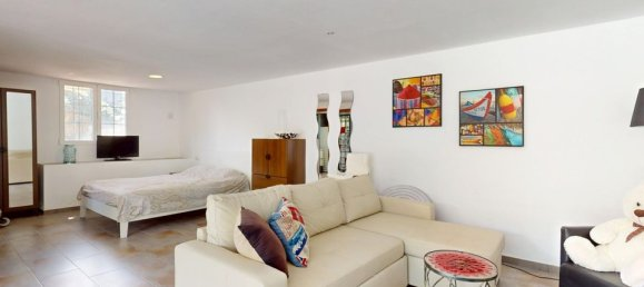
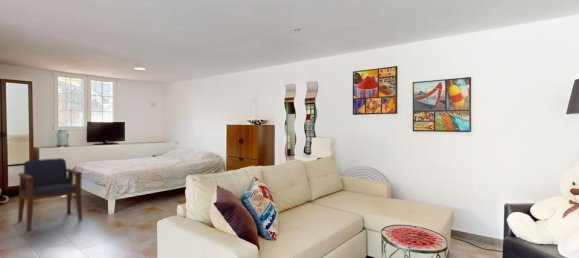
+ armchair (50, 190)
